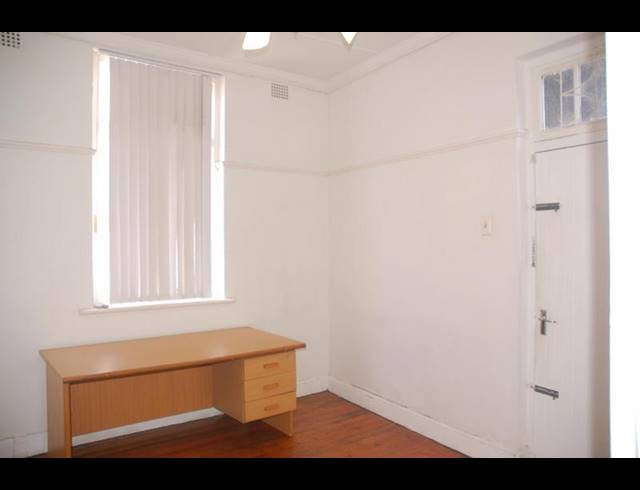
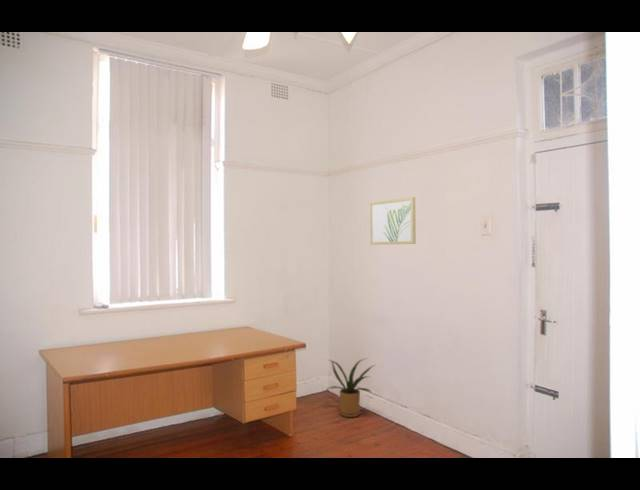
+ house plant (351, 384)
+ wall art (391, 222)
